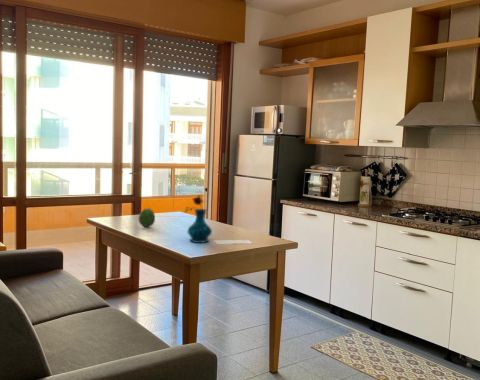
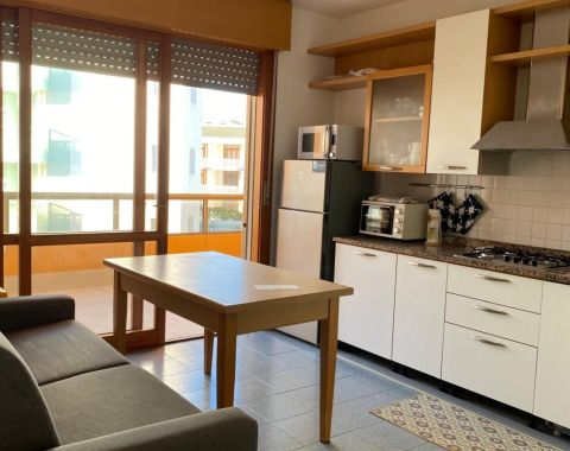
- vase (198, 218)
- fruit (146, 217)
